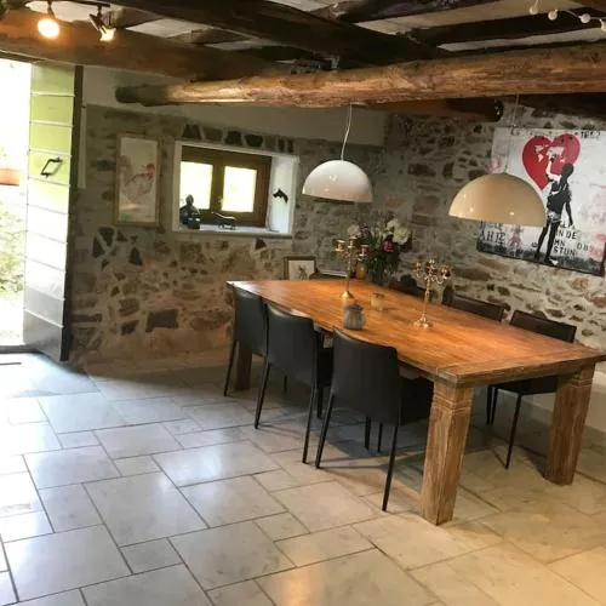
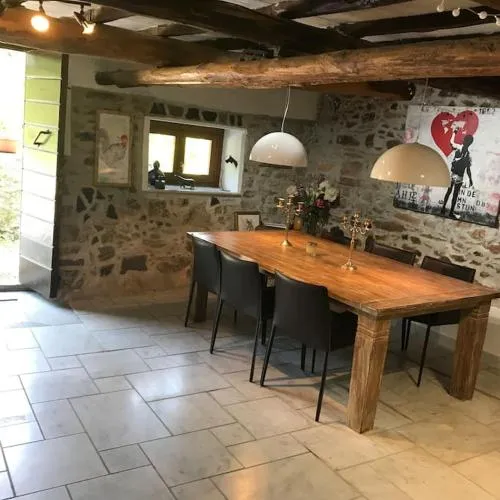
- teapot (354, 314)
